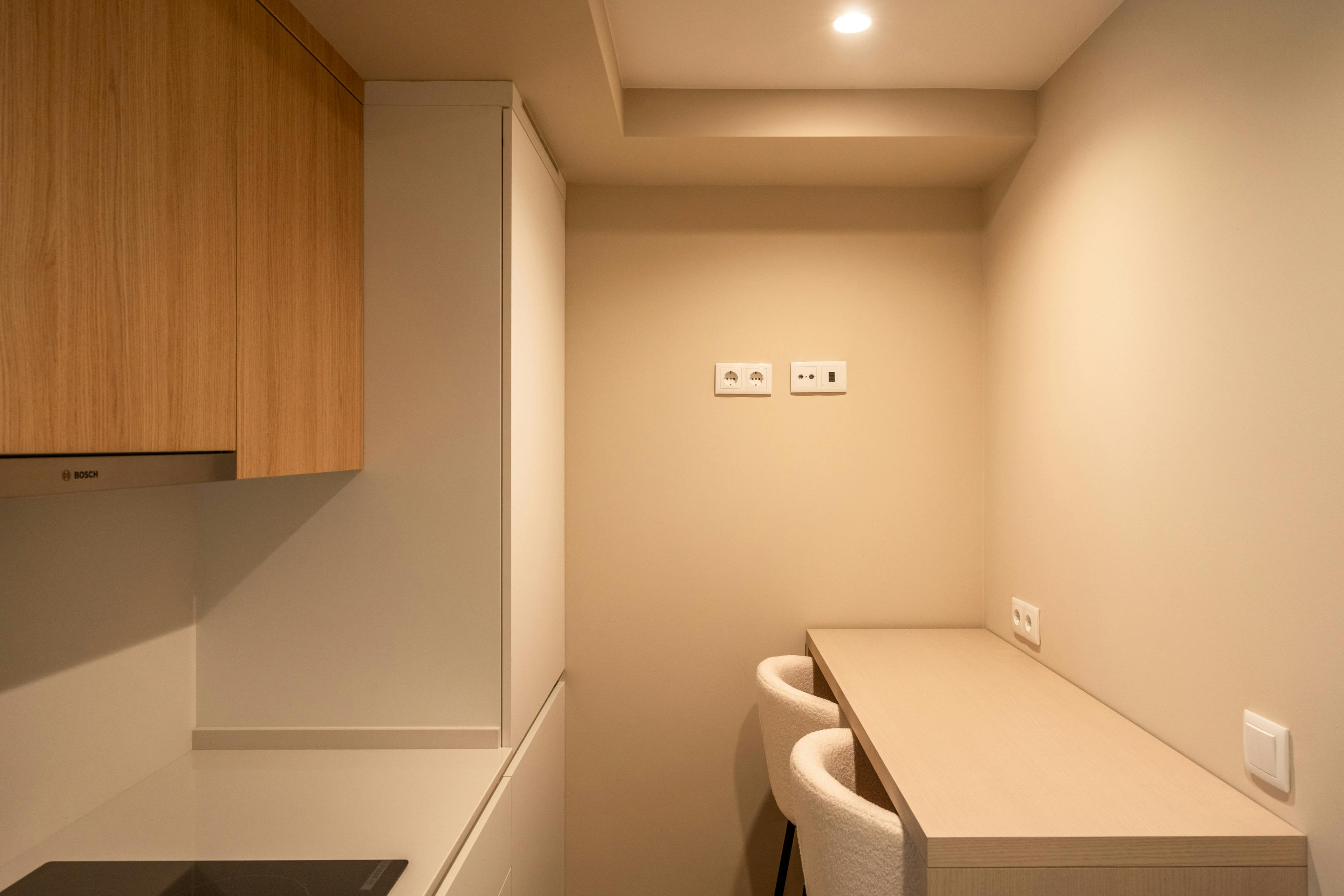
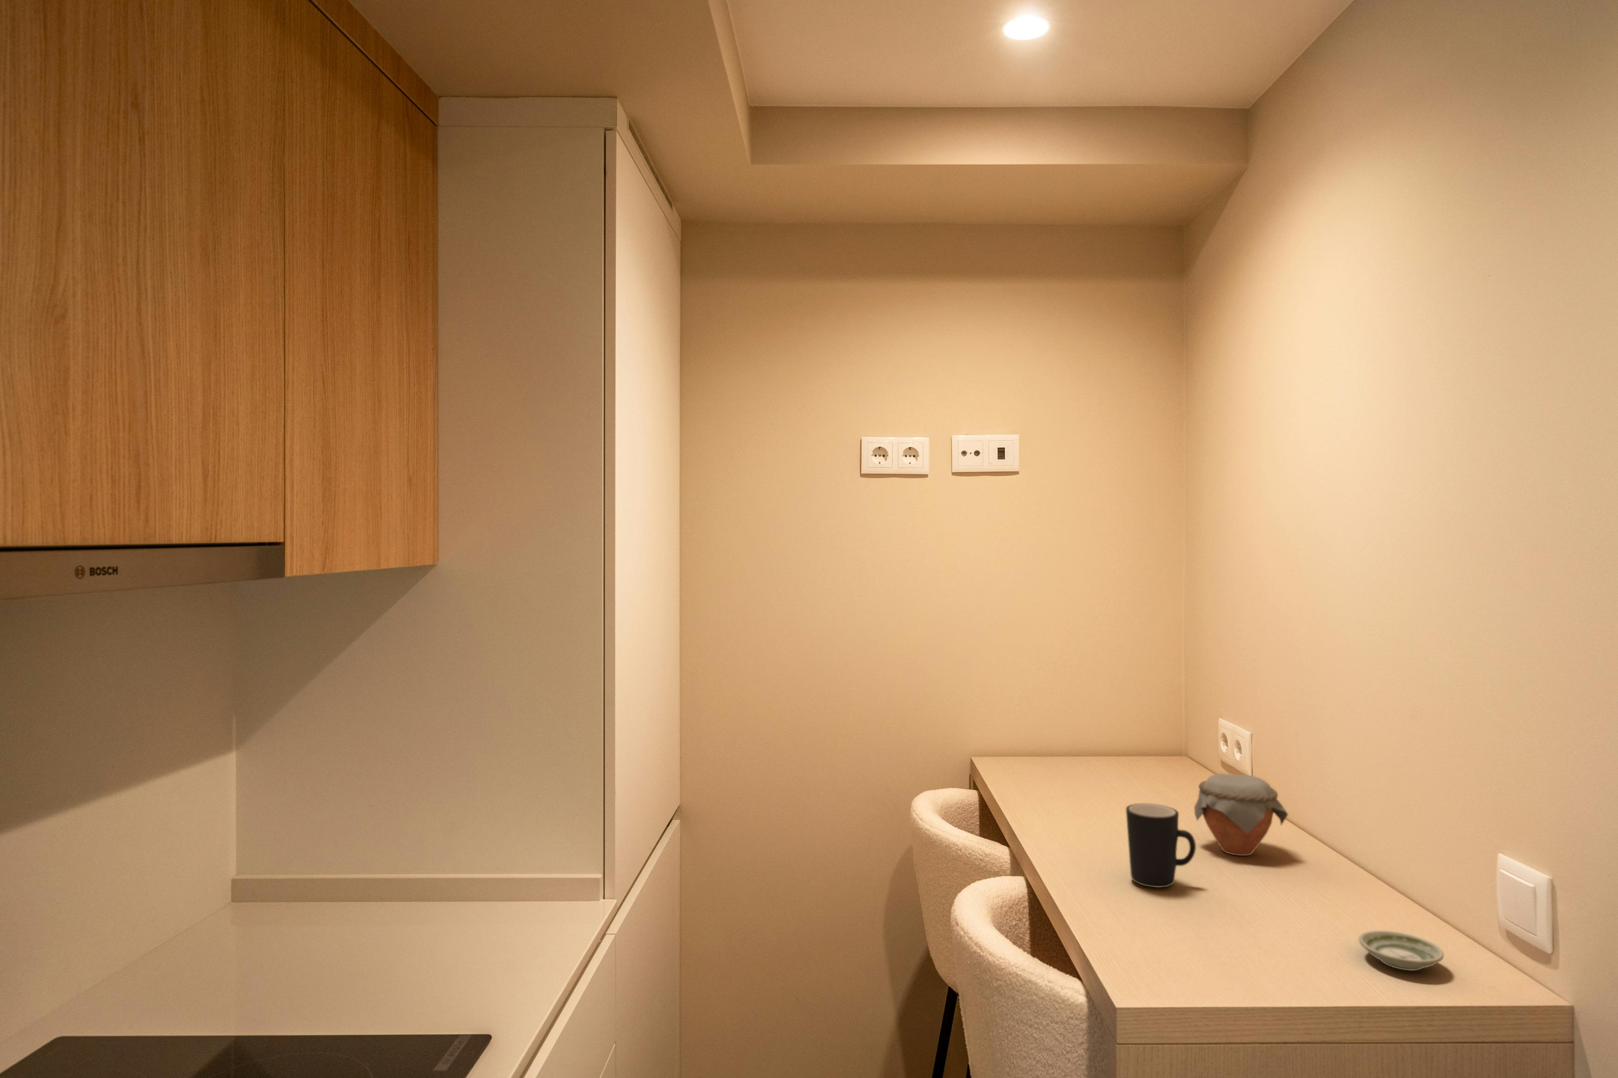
+ mug (1161, 847)
+ saucer (1400, 953)
+ jar (1235, 815)
